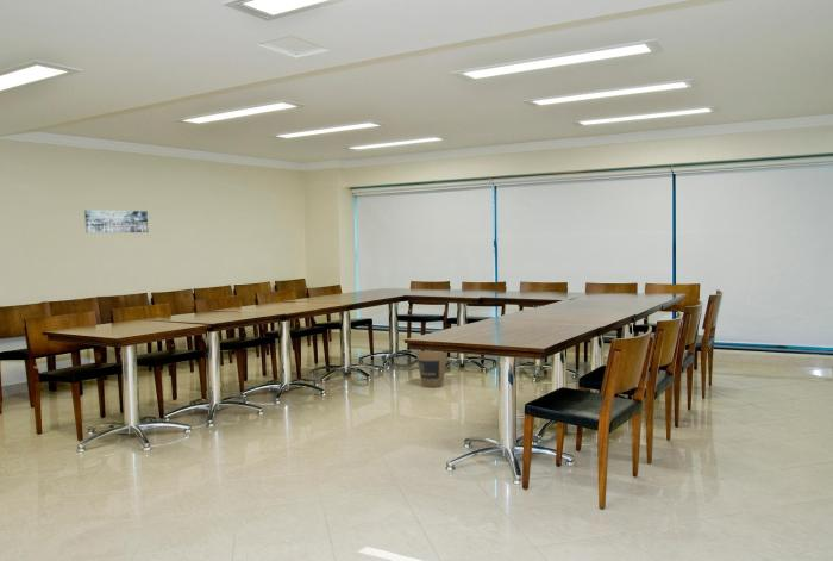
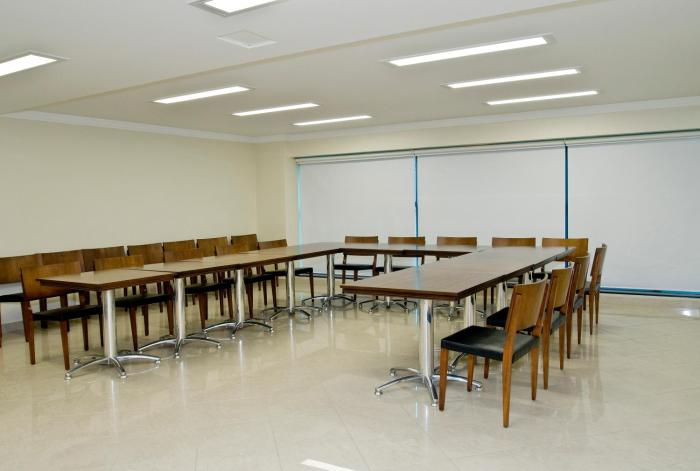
- wall art (117, 222)
- trash can (432, 367)
